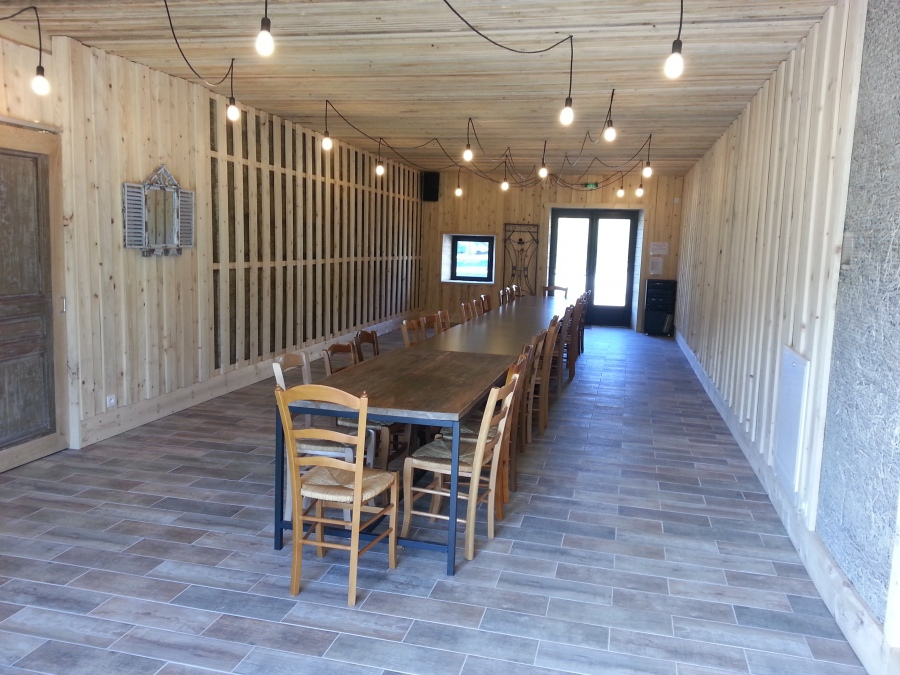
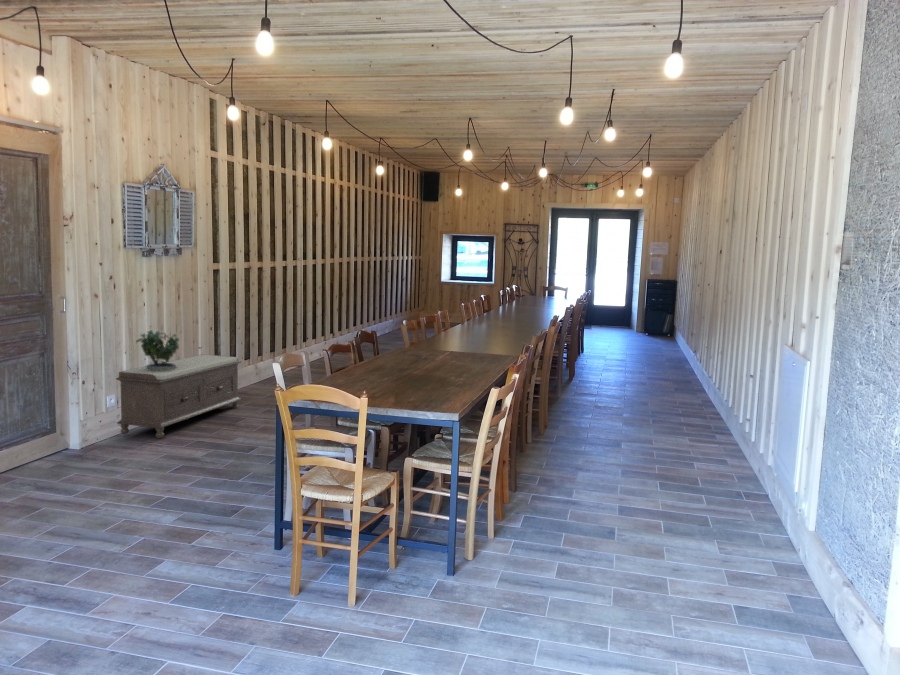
+ potted plant (158, 348)
+ bench (184, 392)
